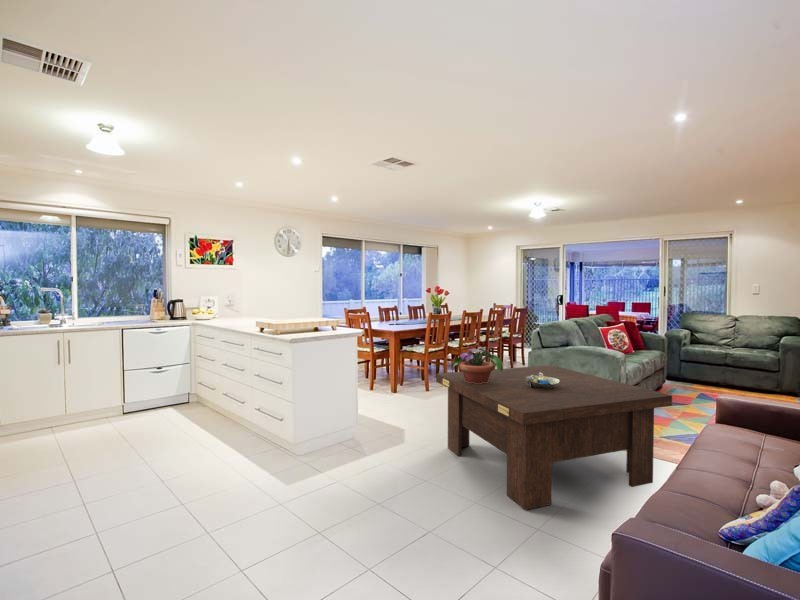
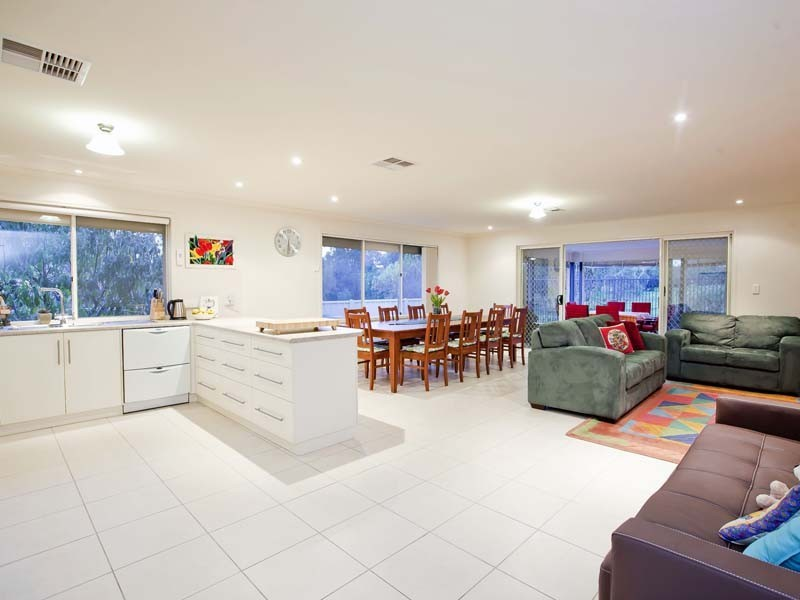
- potted flower (478, 360)
- coffee table (539, 423)
- decorative bowl (538, 379)
